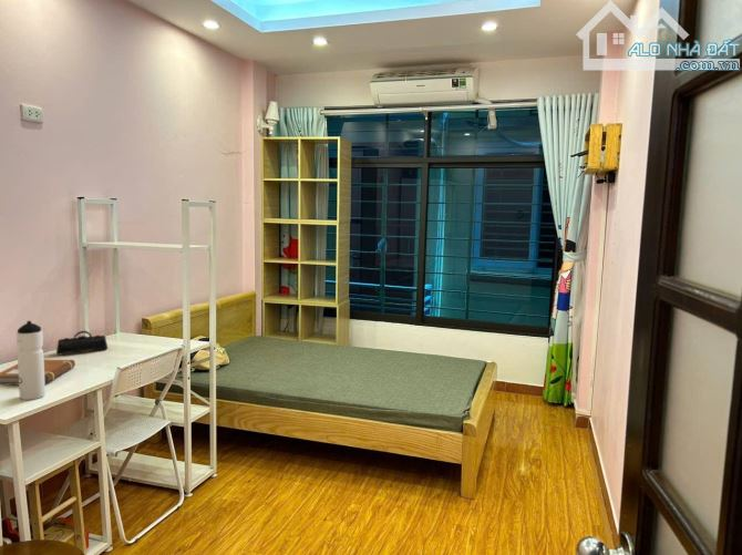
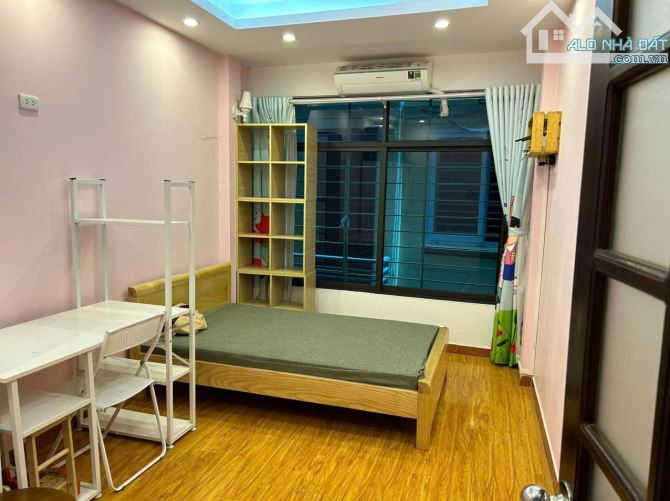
- pencil case (82, 341)
- water bottle (30, 359)
- notebook (44, 371)
